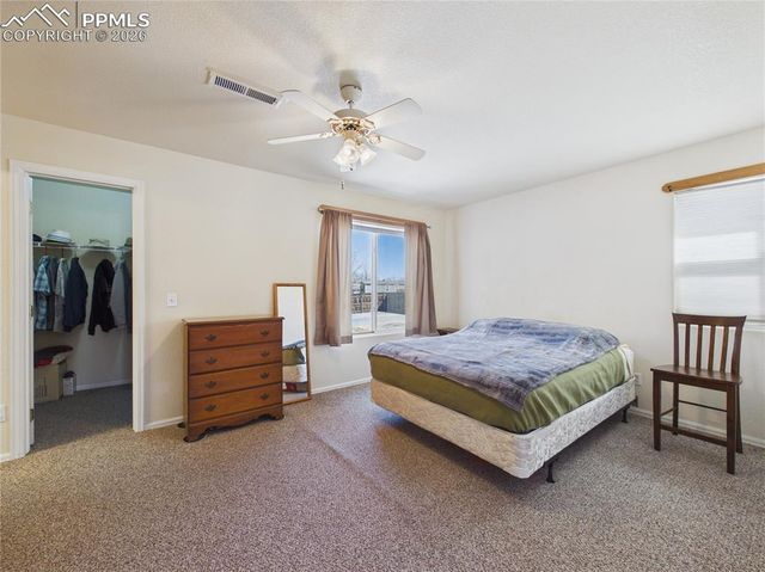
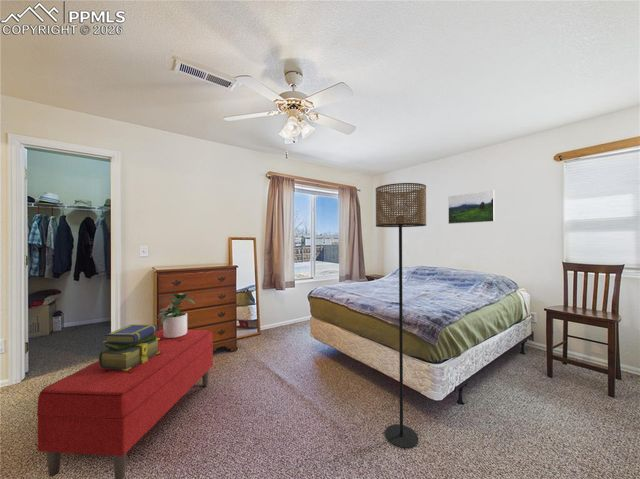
+ stack of books (132, 343)
+ potted plant (177, 312)
+ bench (147, 385)
+ floor lamp (400, 312)
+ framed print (470, 208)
